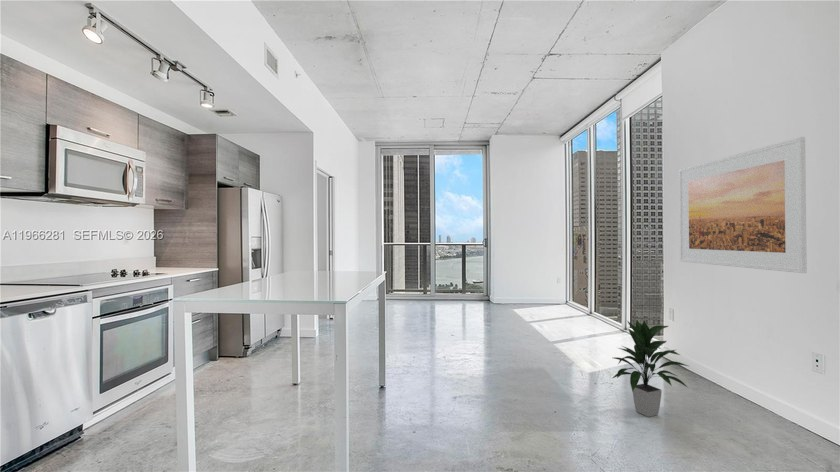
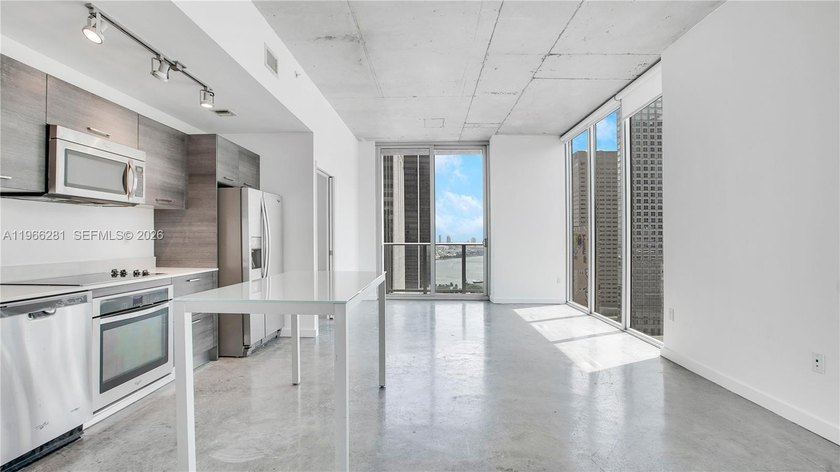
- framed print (730, 211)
- indoor plant (645, 364)
